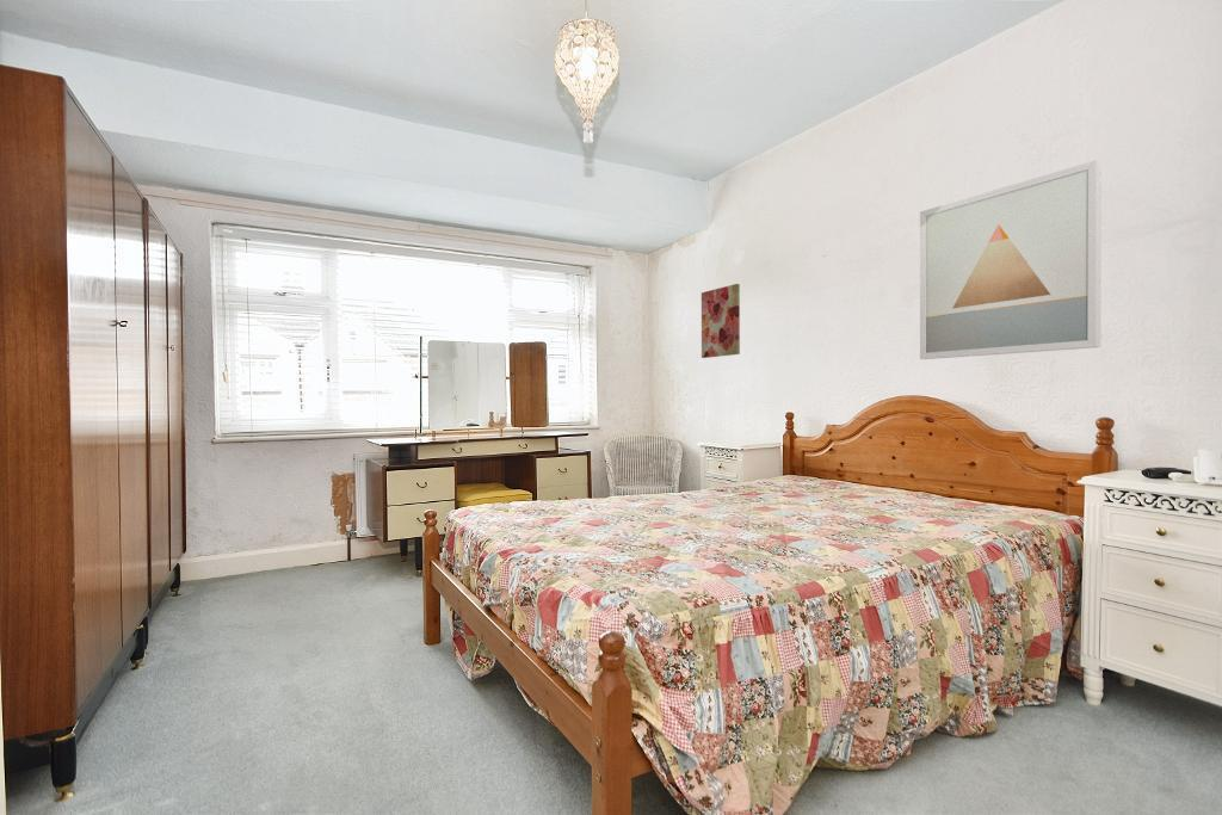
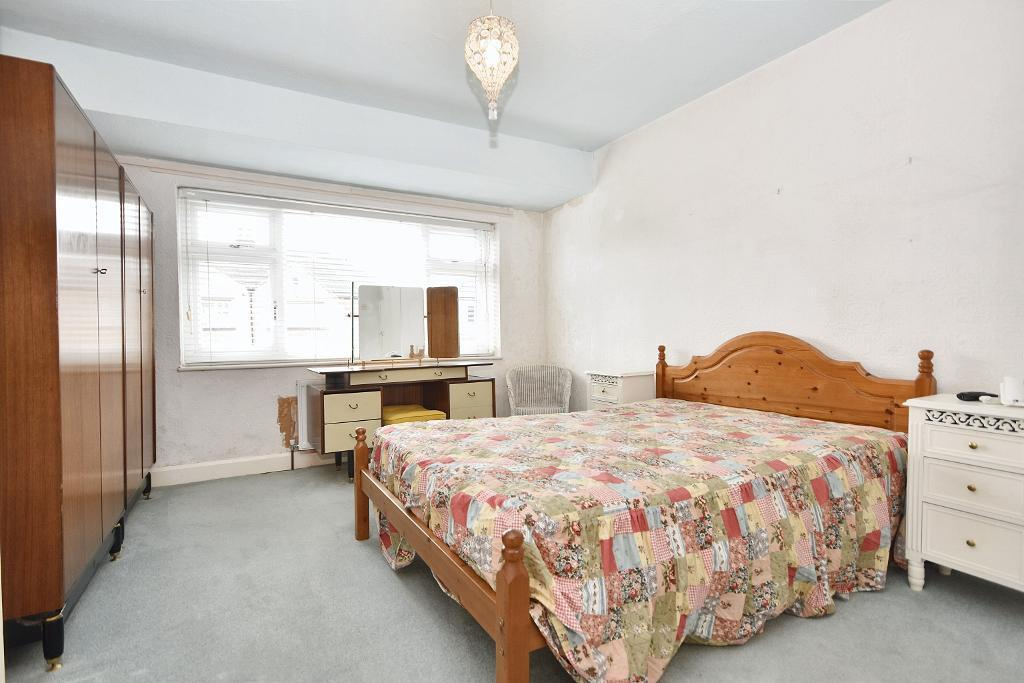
- wall art (720, 322)
- wall art (1000, 271)
